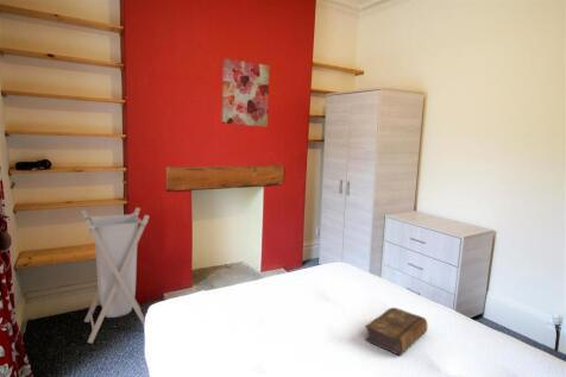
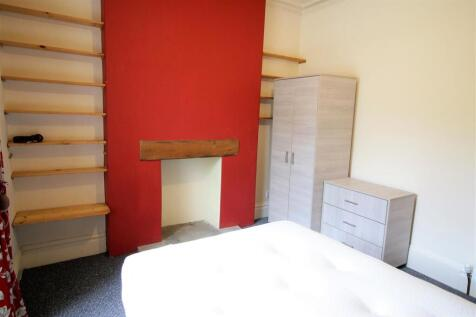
- wall art (245, 93)
- laundry hamper (115, 270)
- book (396, 328)
